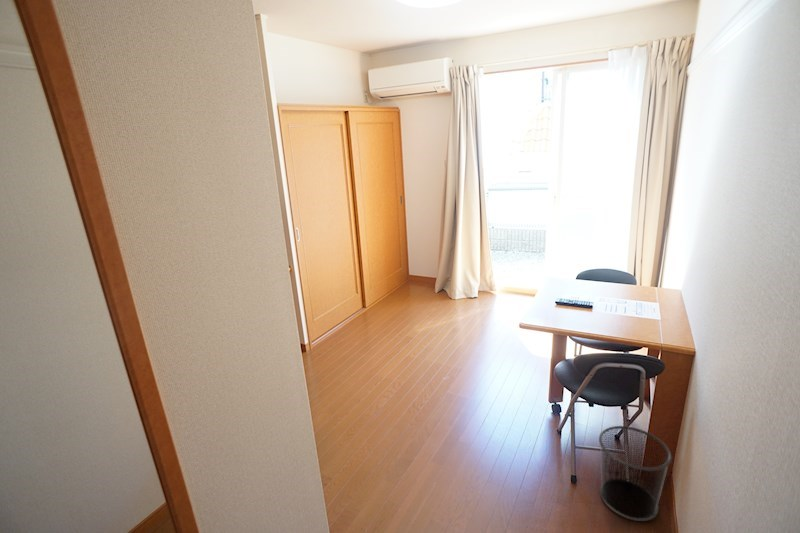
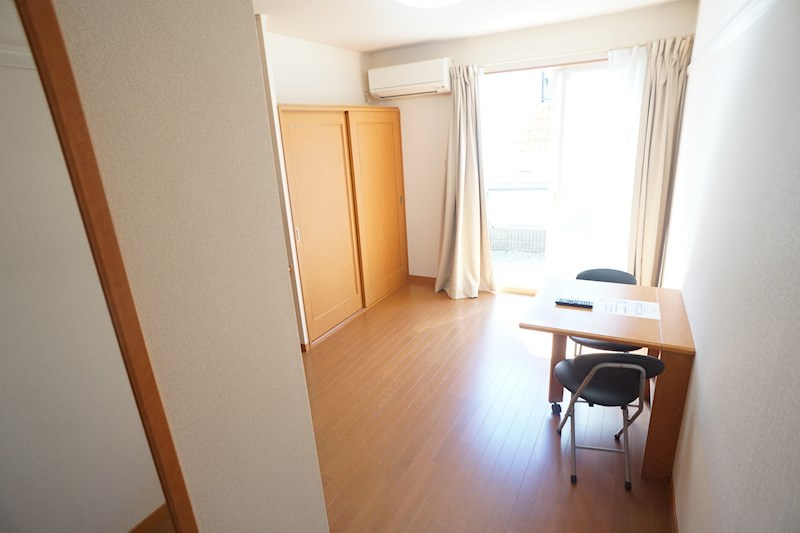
- waste bin (631, 473)
